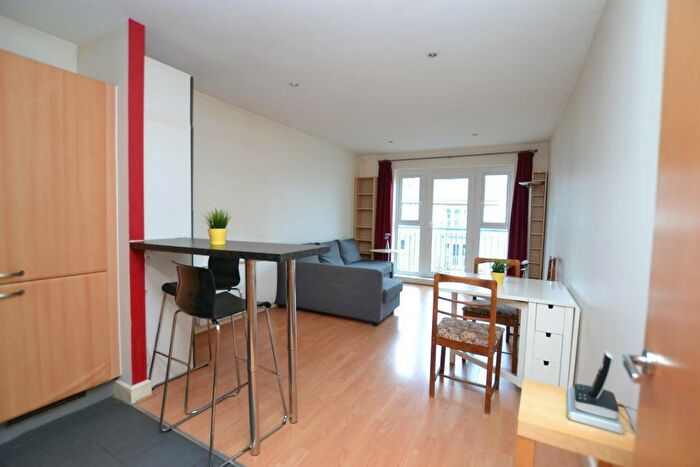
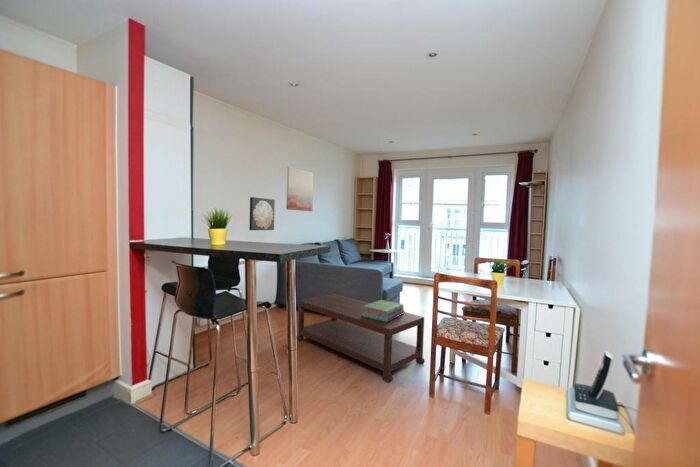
+ coffee table (356, 329)
+ wall art (300, 190)
+ stack of books (383, 309)
+ wall art (262, 214)
